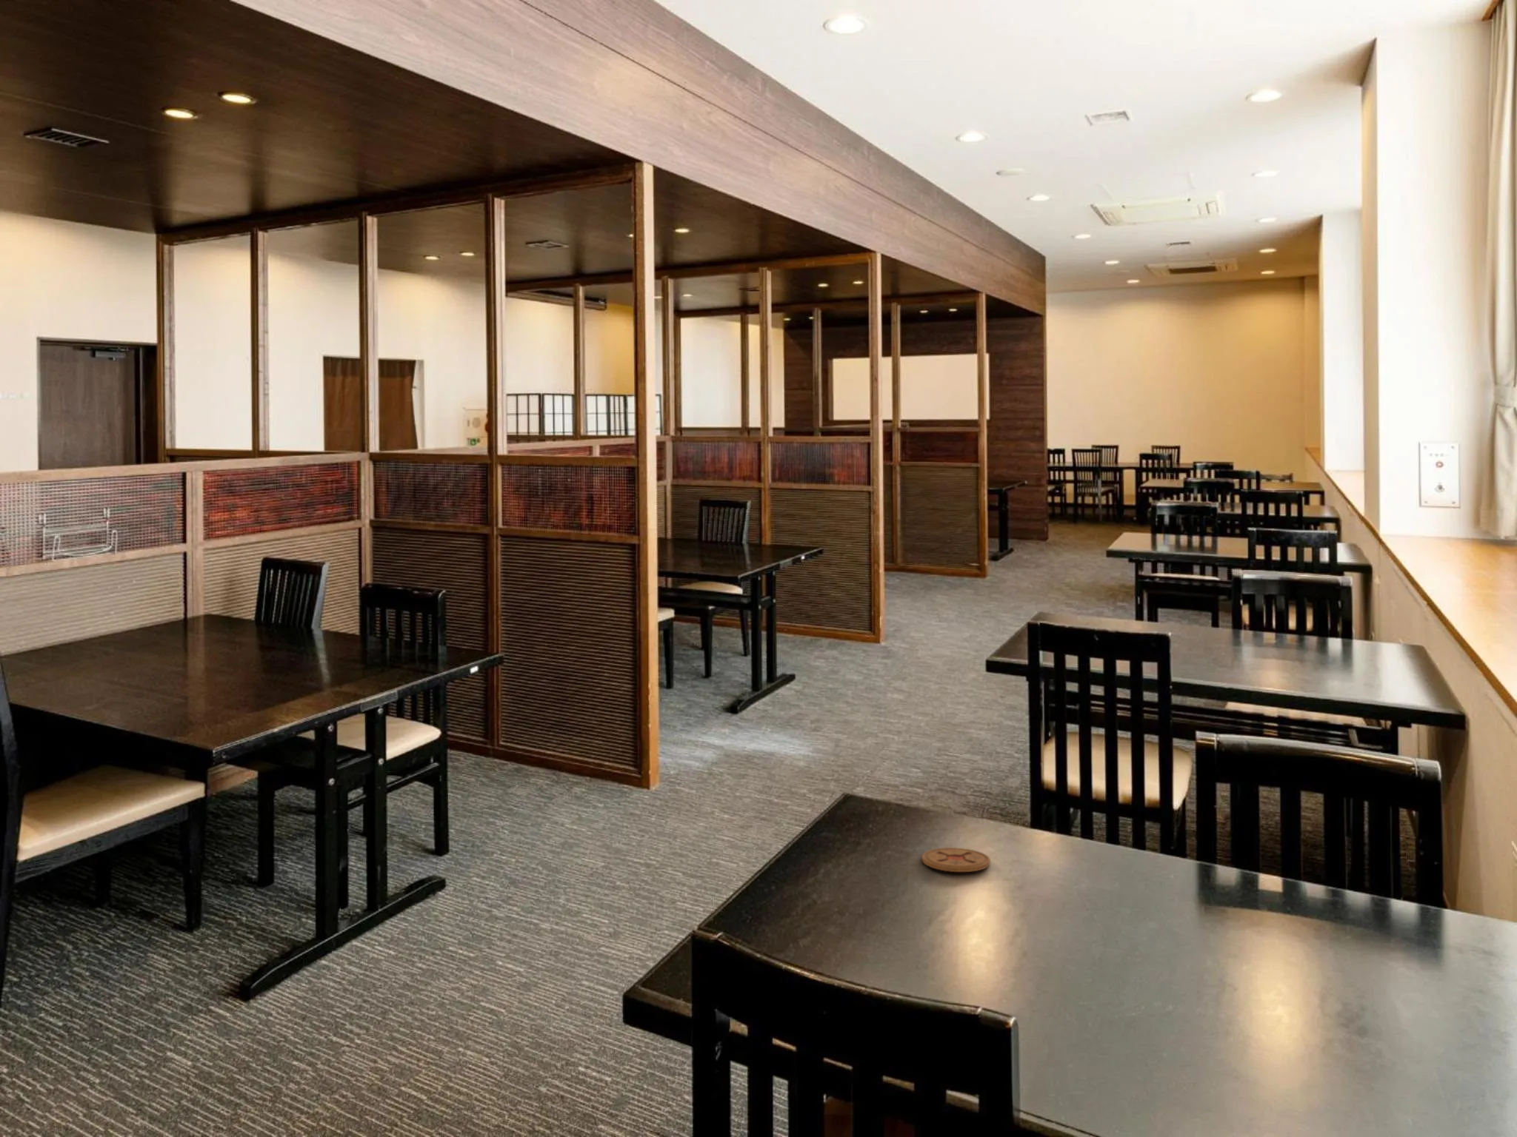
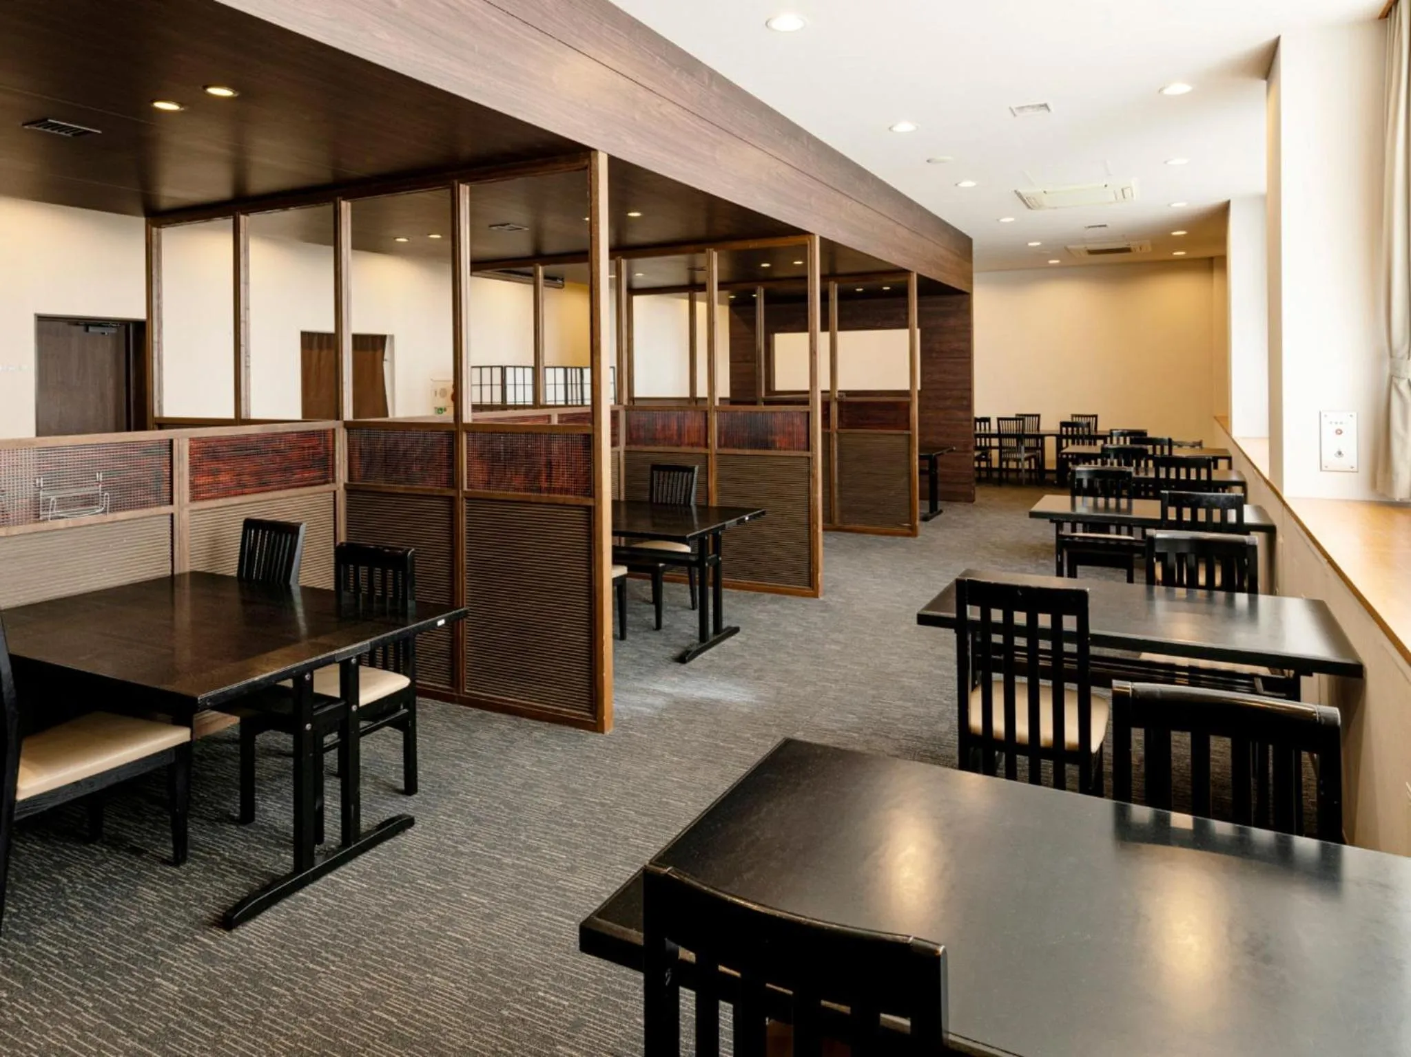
- coaster (956, 860)
